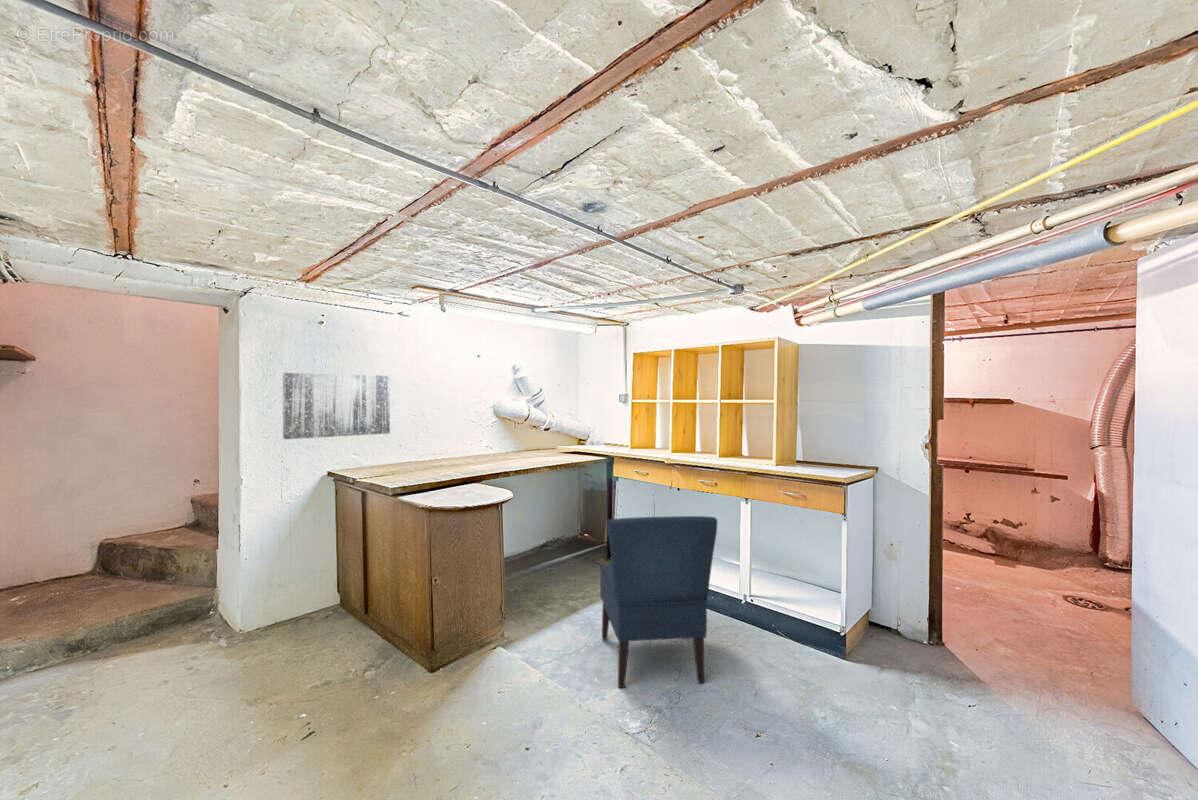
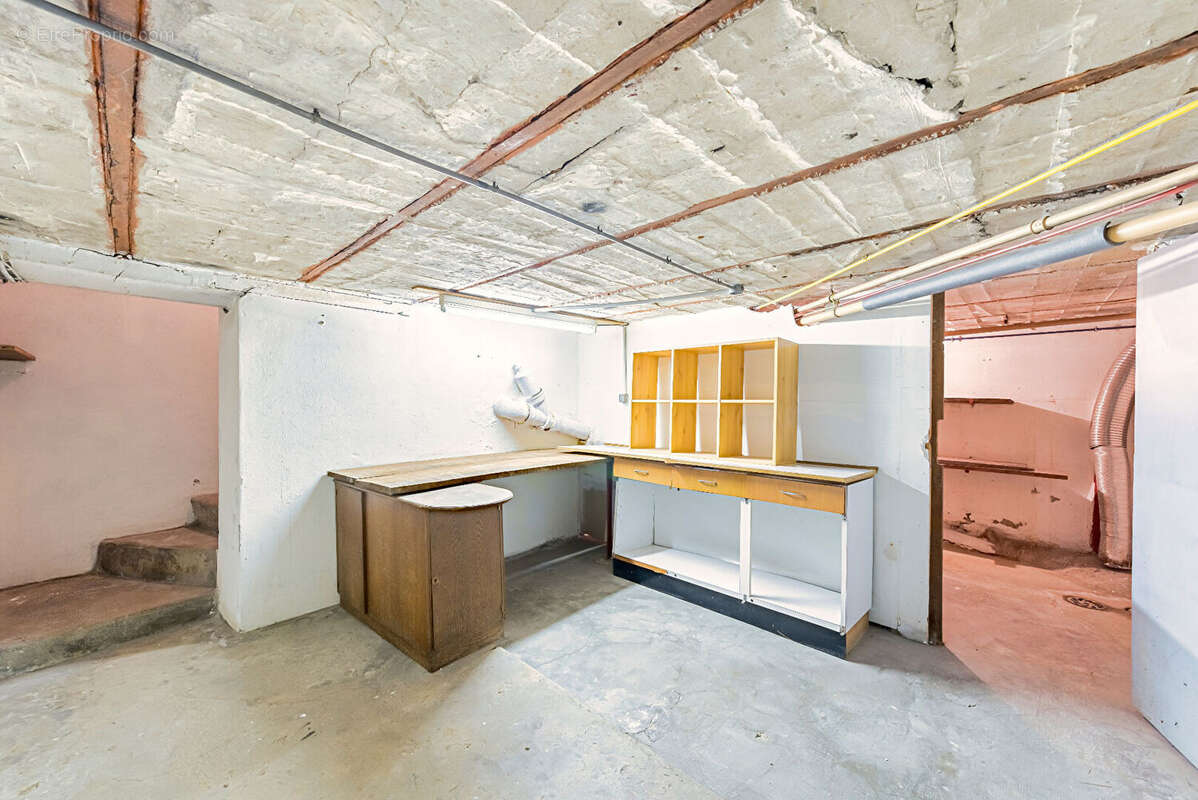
- chair (651, 582)
- wall art (340, 405)
